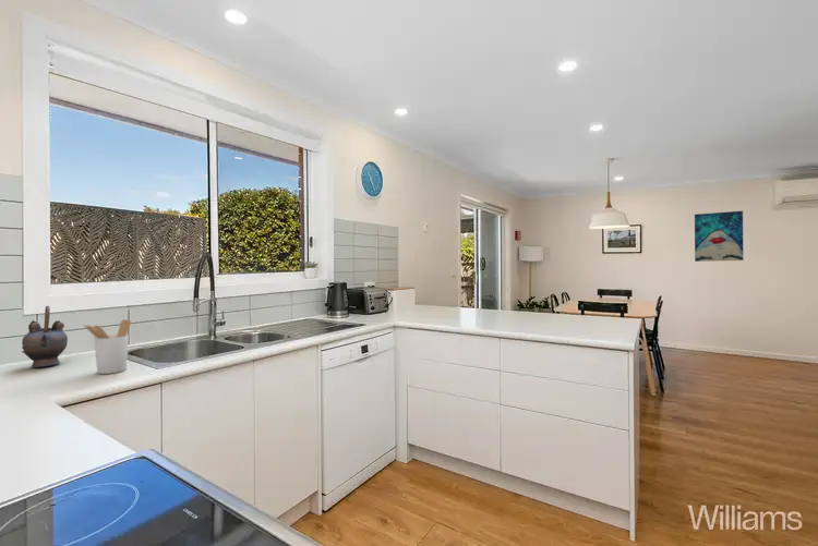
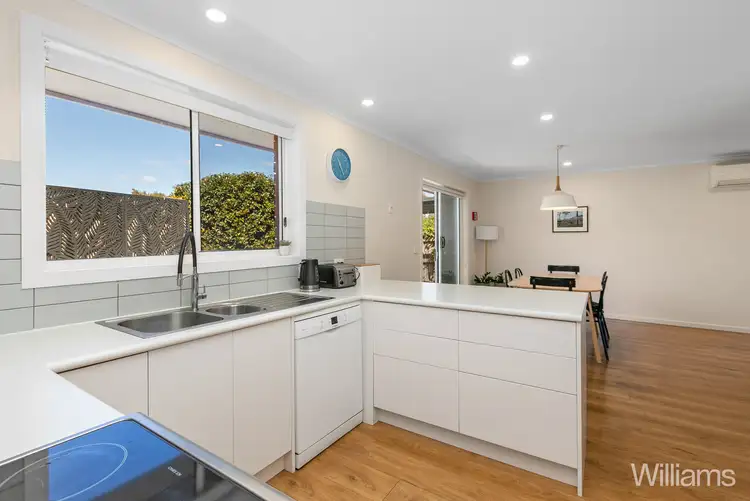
- utensil holder (106, 345)
- teapot (45, 336)
- wall art (718, 236)
